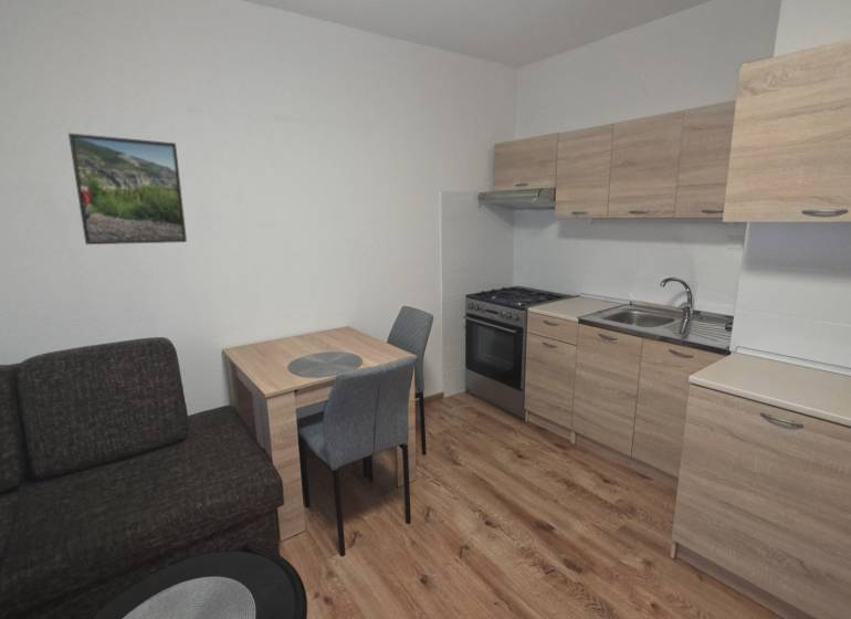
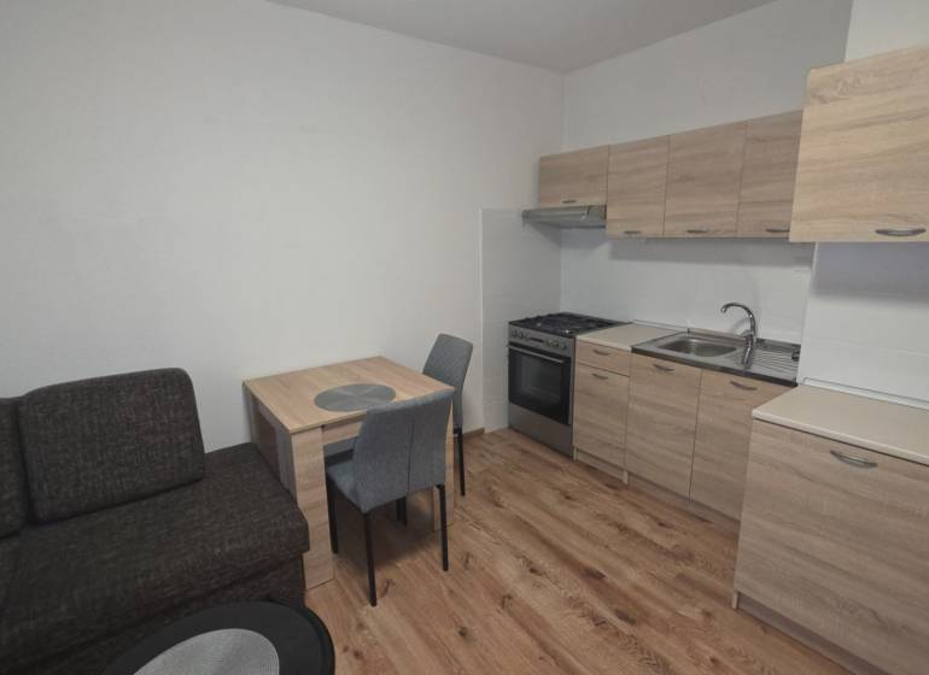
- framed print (132, 191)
